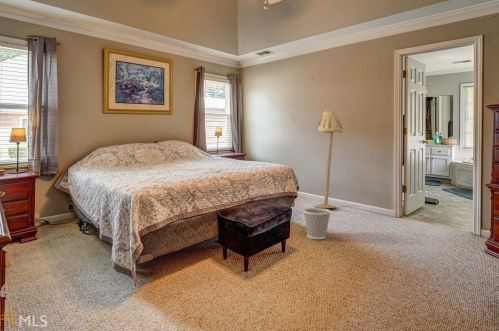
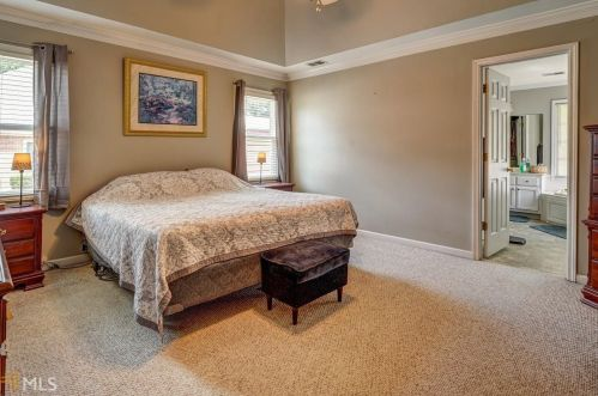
- wastebasket (316, 223)
- floor lamp (329, 158)
